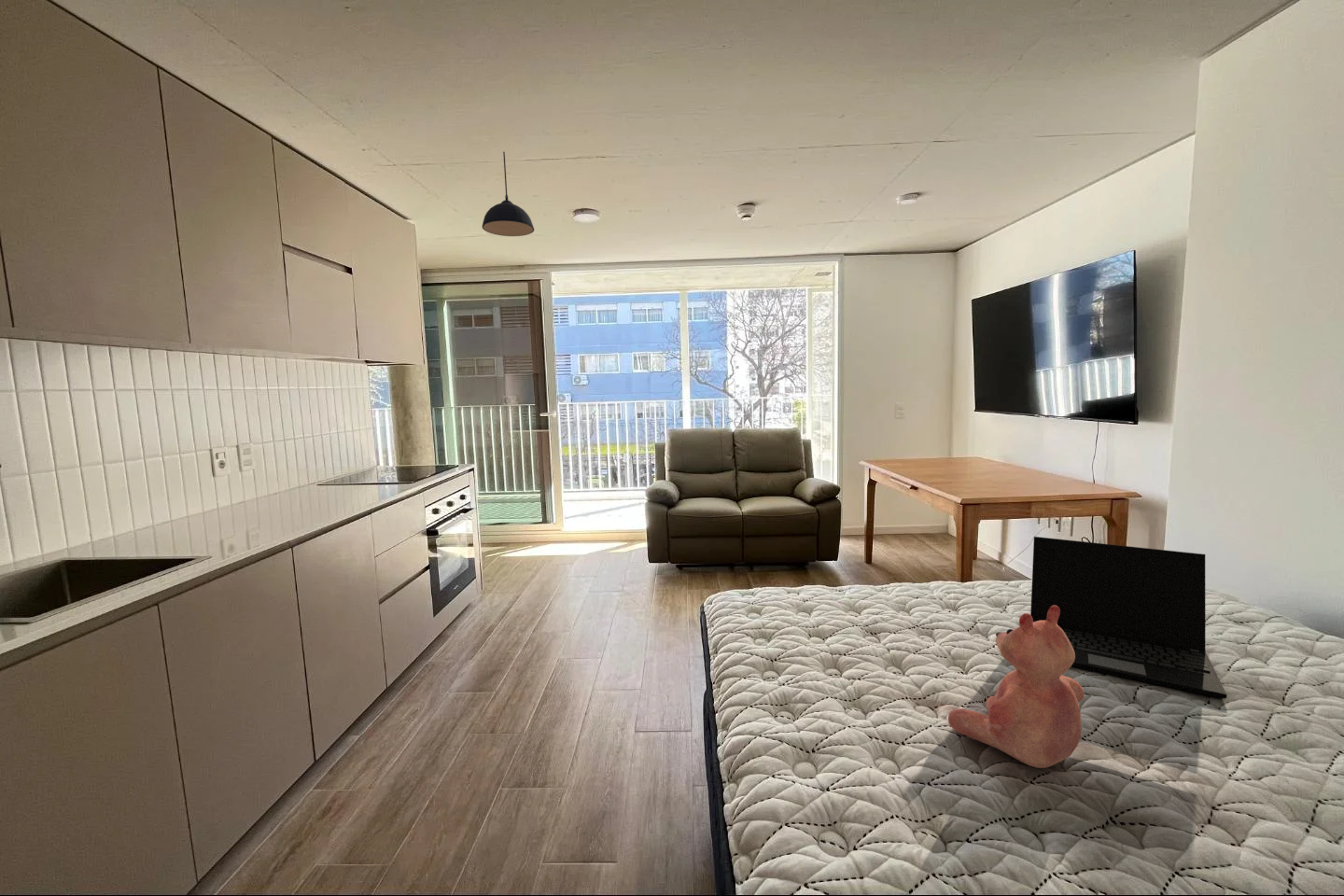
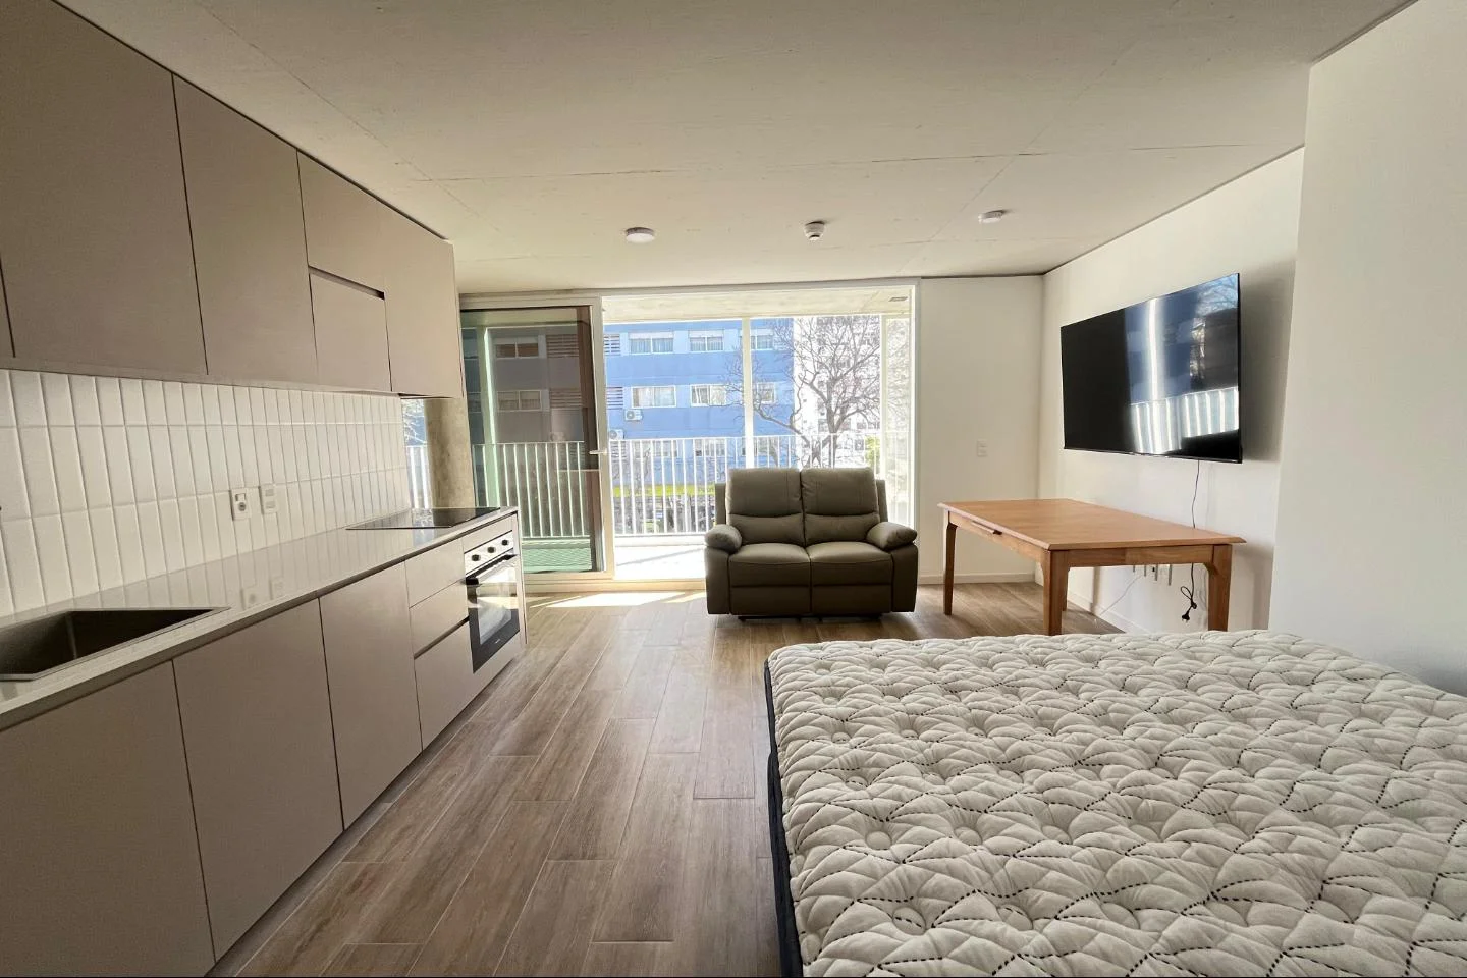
- laptop (1114, 605)
- pendant light (506, 190)
- teddy bear (1015, 674)
